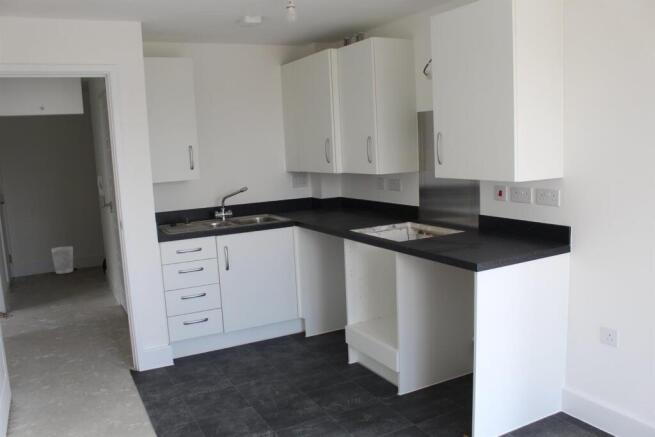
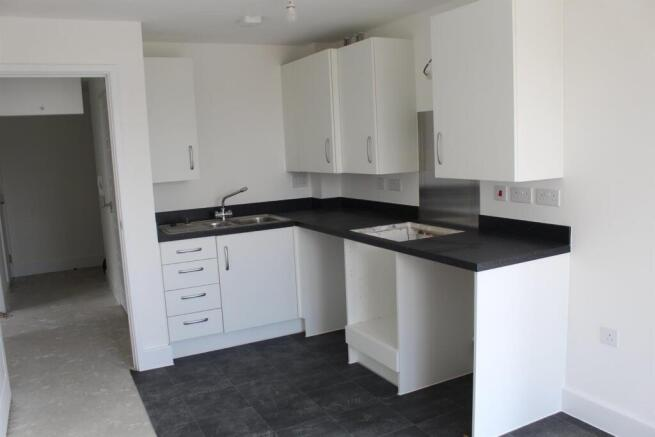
- wastebasket (63, 260)
